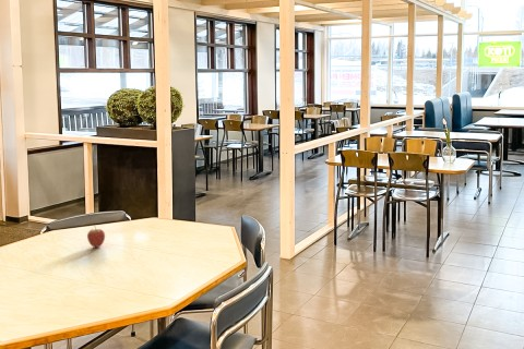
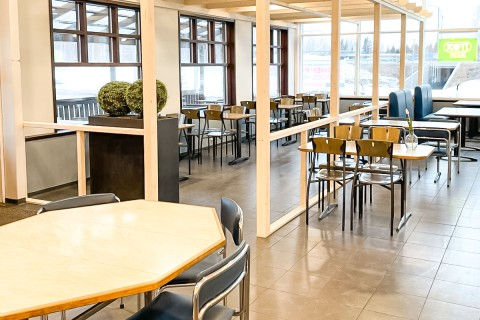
- fruit (96, 236)
